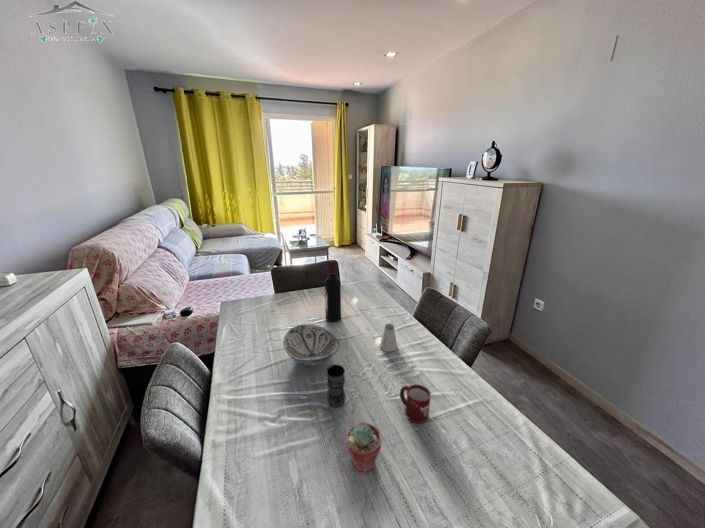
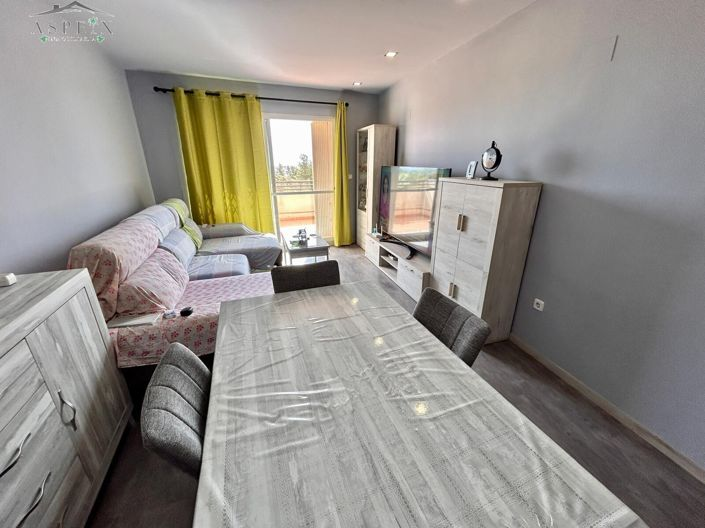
- jar (336, 385)
- wine bottle (332, 290)
- potted succulent (363, 444)
- decorative bowl (311, 348)
- saltshaker (389, 336)
- cup (413, 400)
